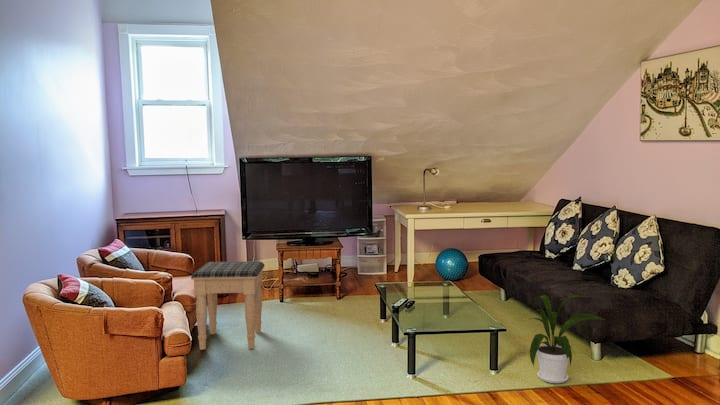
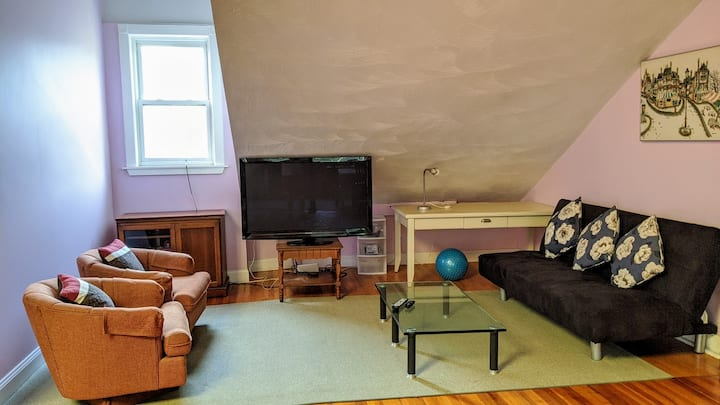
- footstool (230, 292)
- house plant (556, 336)
